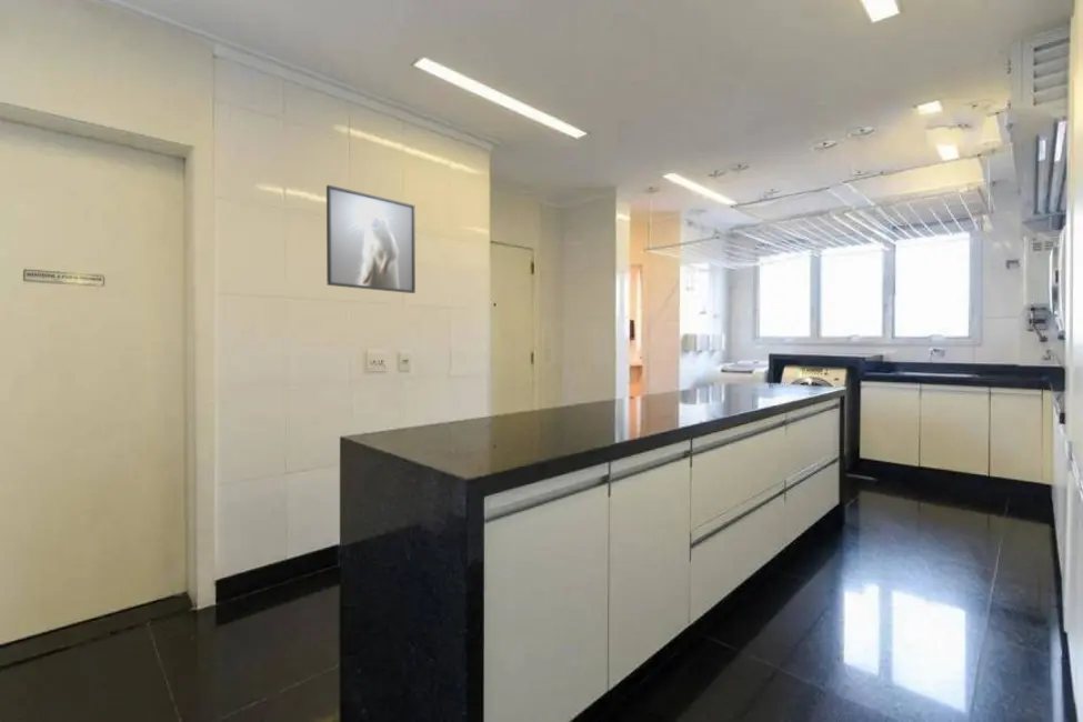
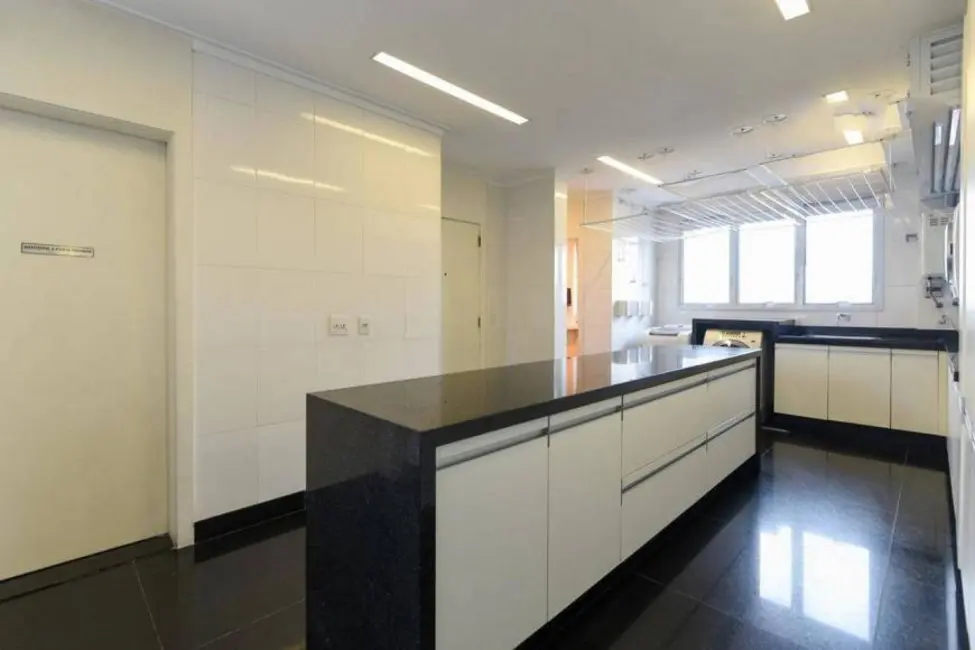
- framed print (373, 242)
